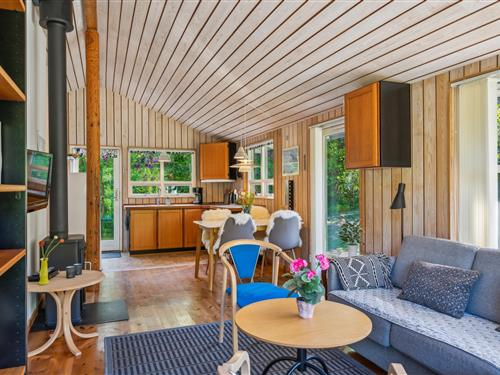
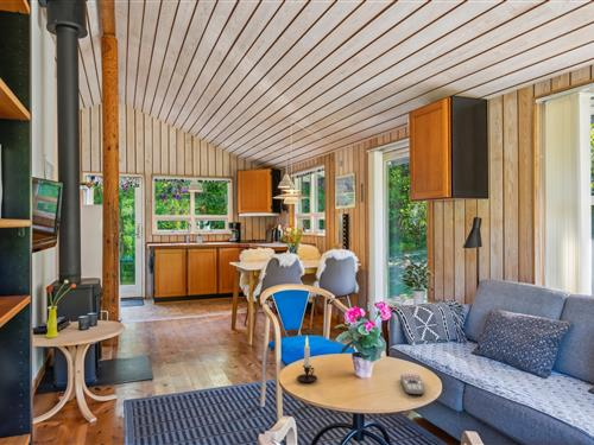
+ candle (308, 356)
+ remote control (412, 384)
